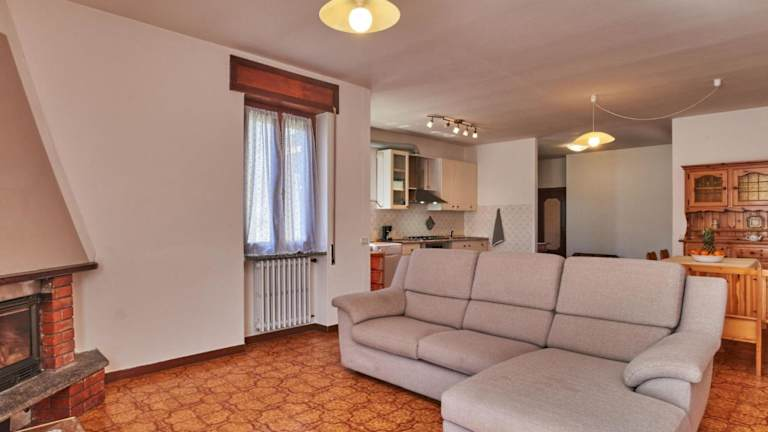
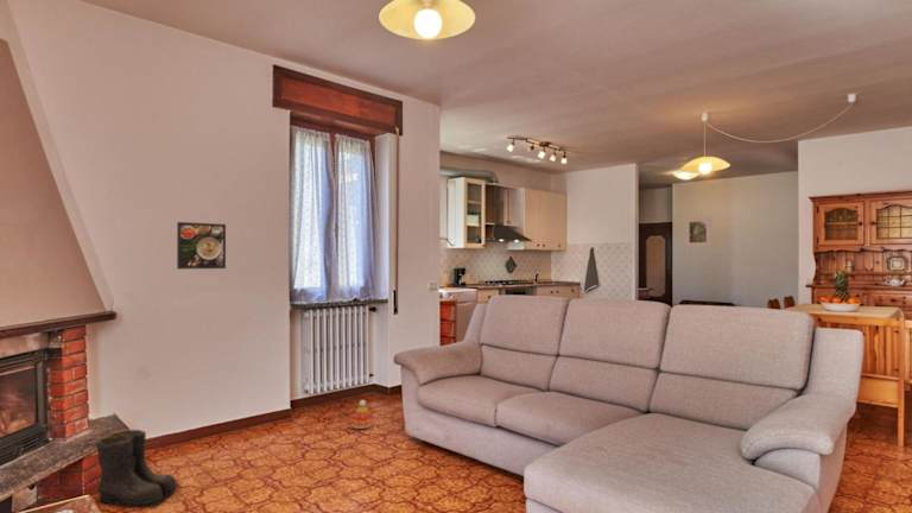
+ boots (137, 466)
+ stacking toy (361, 413)
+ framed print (697, 232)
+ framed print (202, 246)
